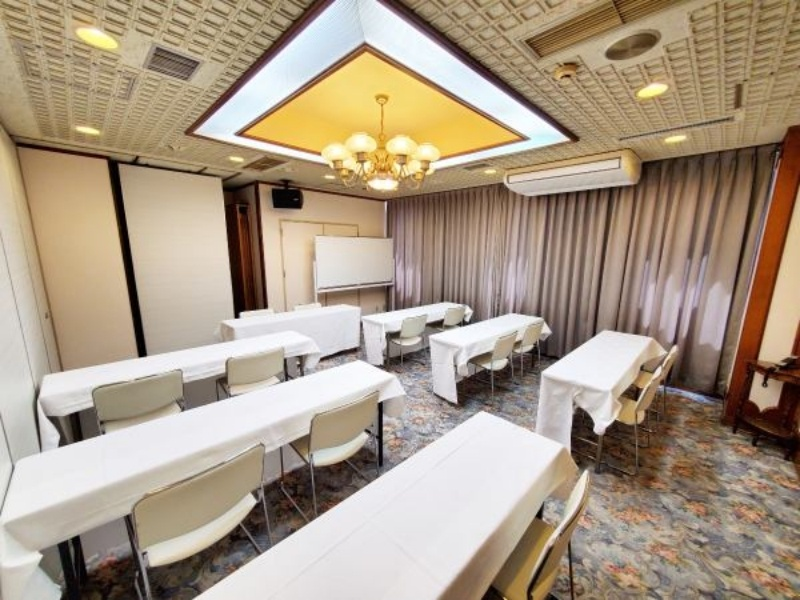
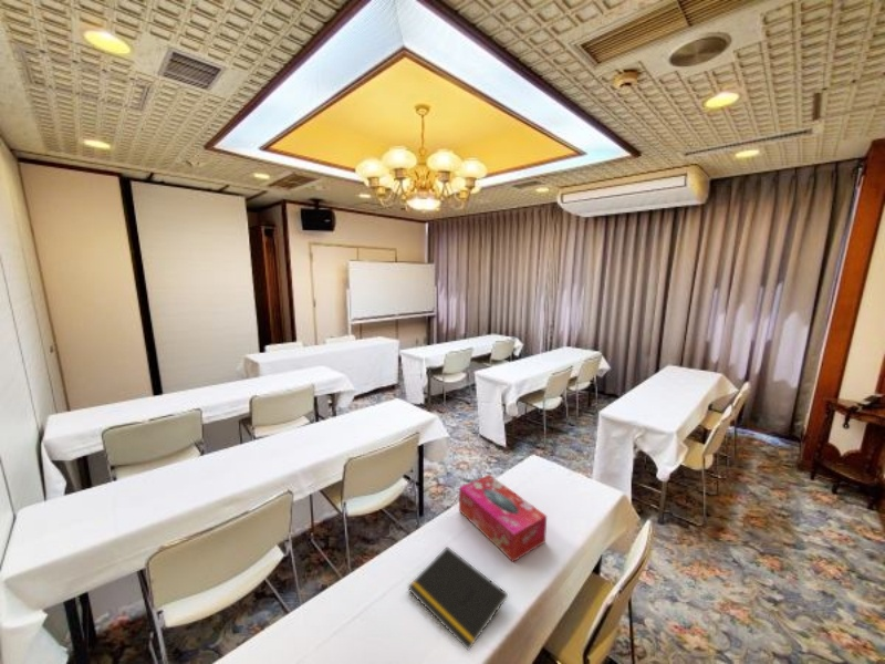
+ tissue box (499, 512)
+ notepad (456, 591)
